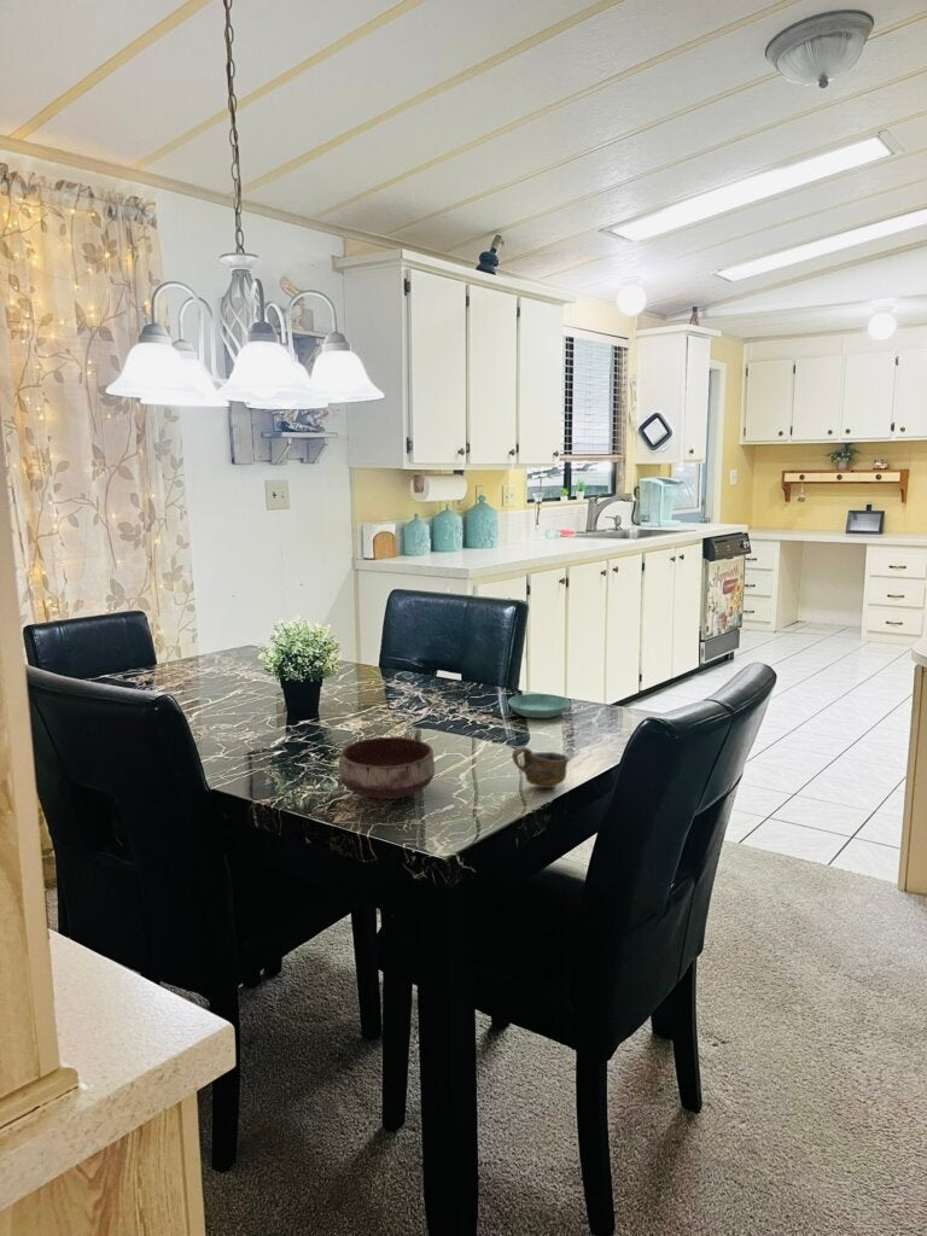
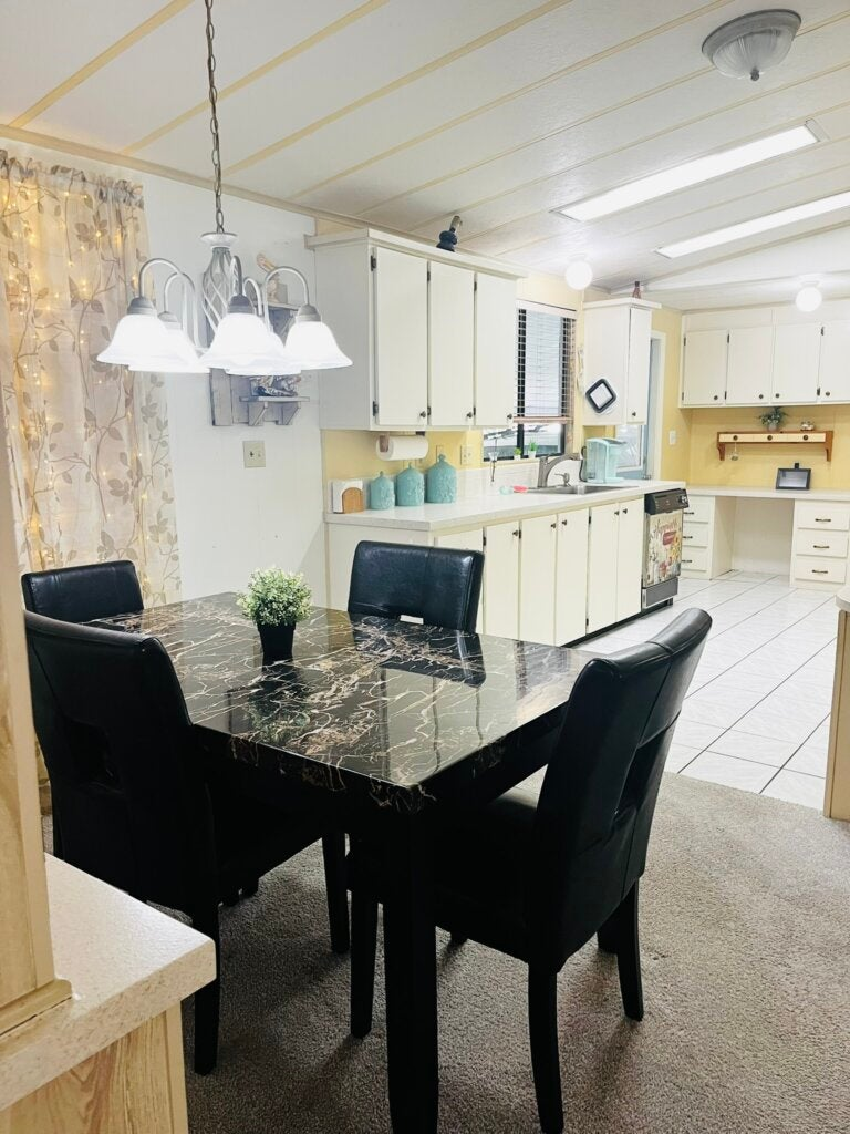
- cup (541, 764)
- bowl (386, 771)
- saucer (538, 706)
